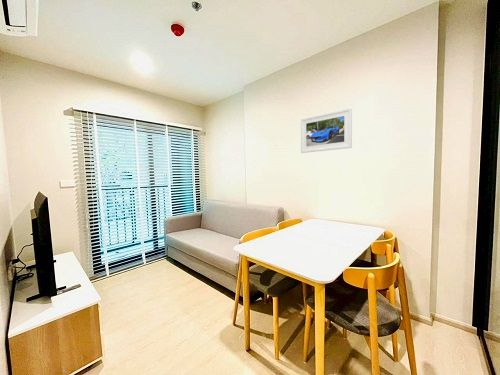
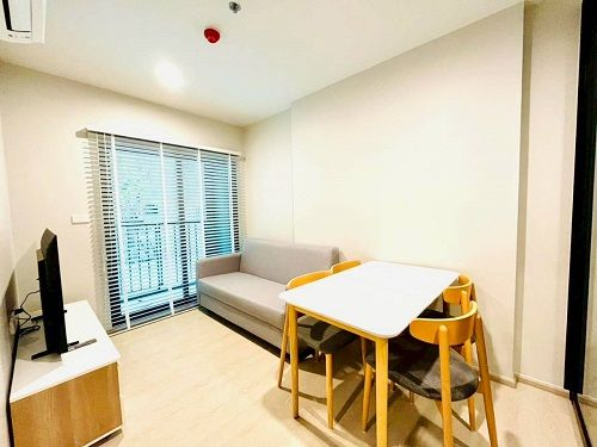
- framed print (324, 132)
